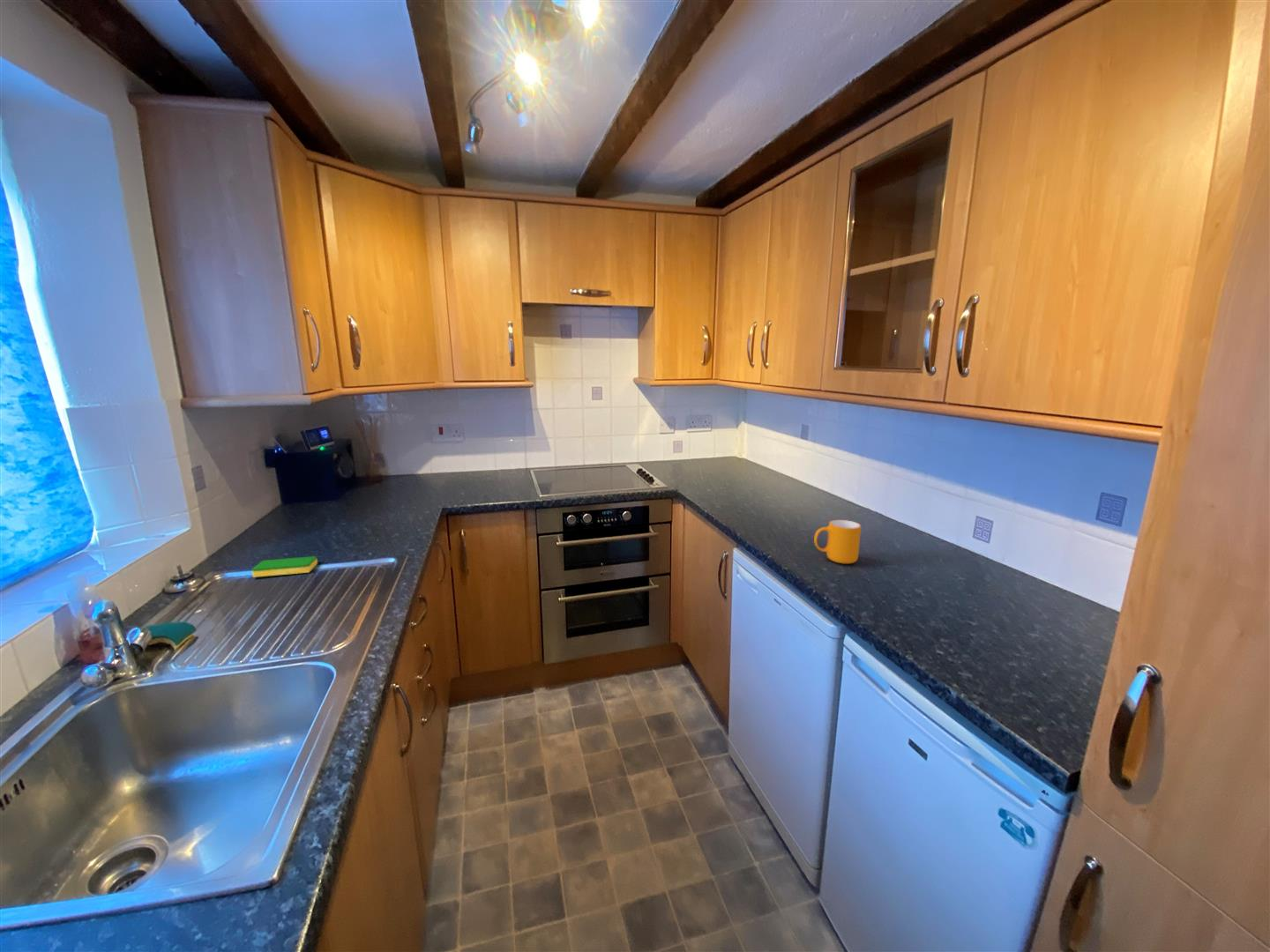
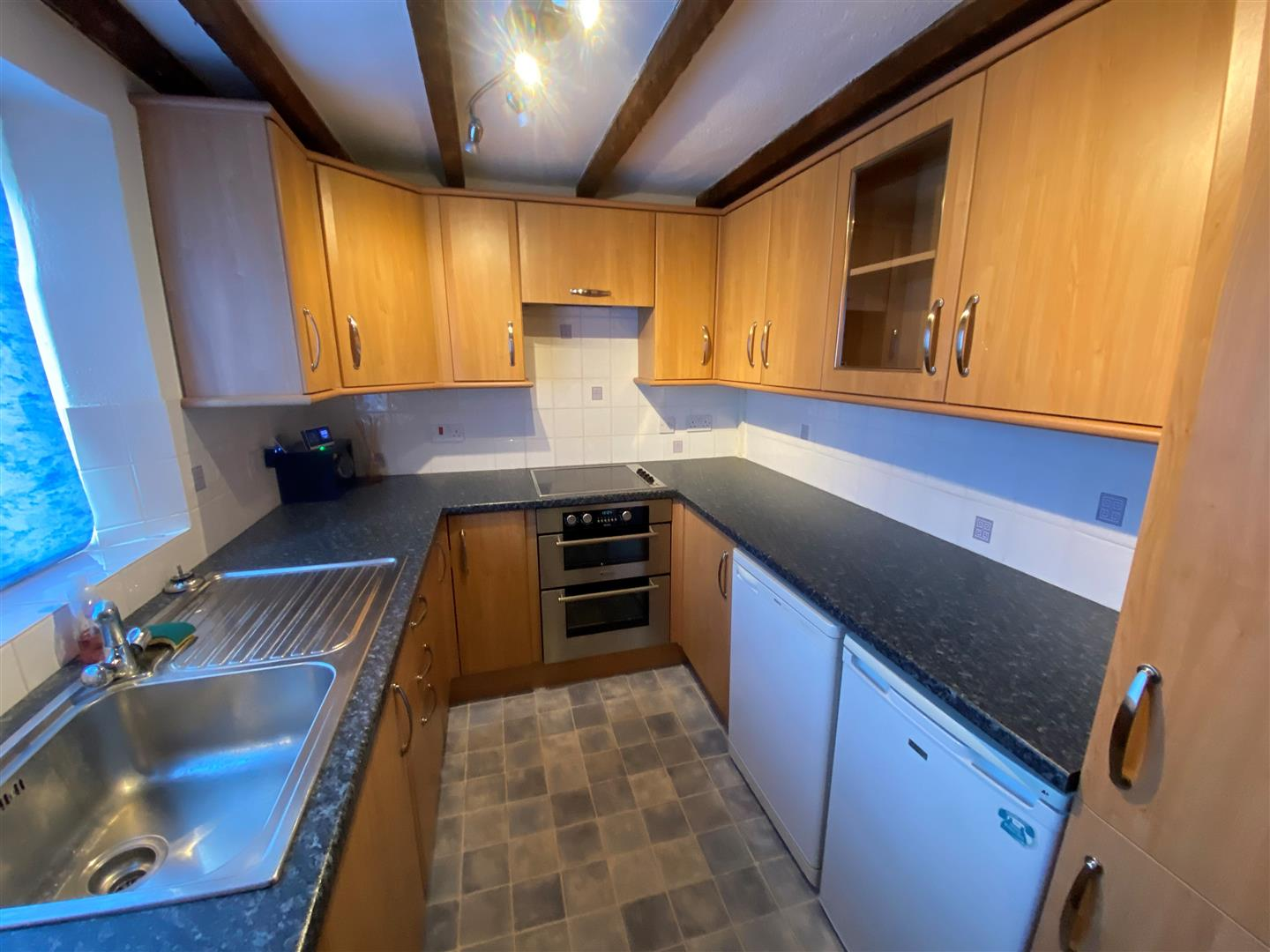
- dish sponge (286, 566)
- mug (836, 541)
